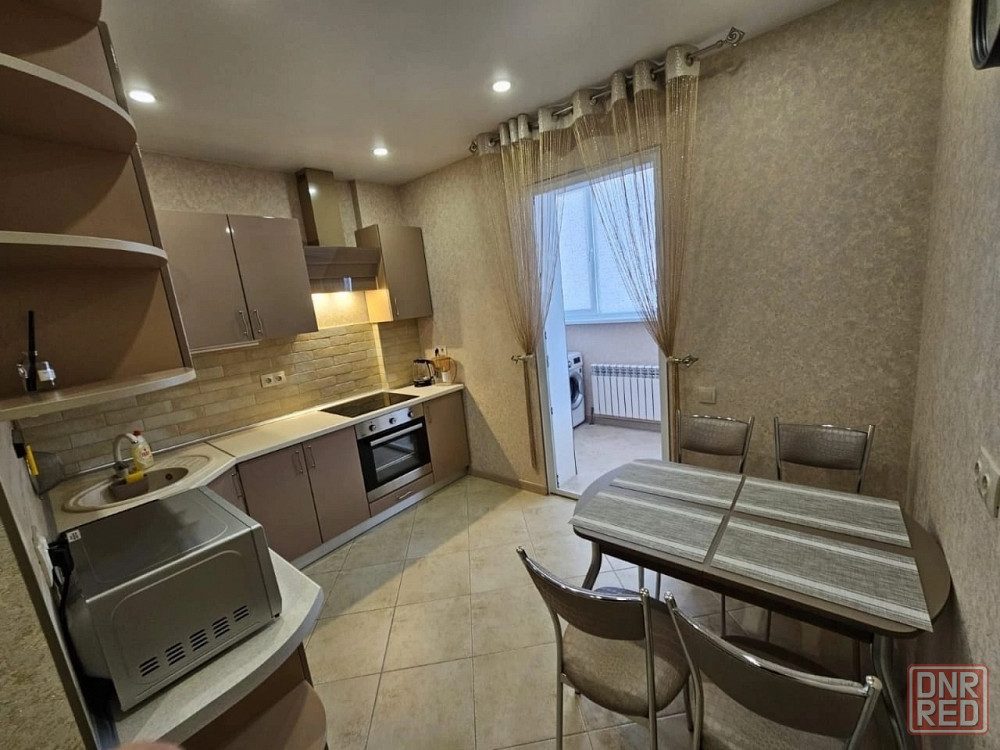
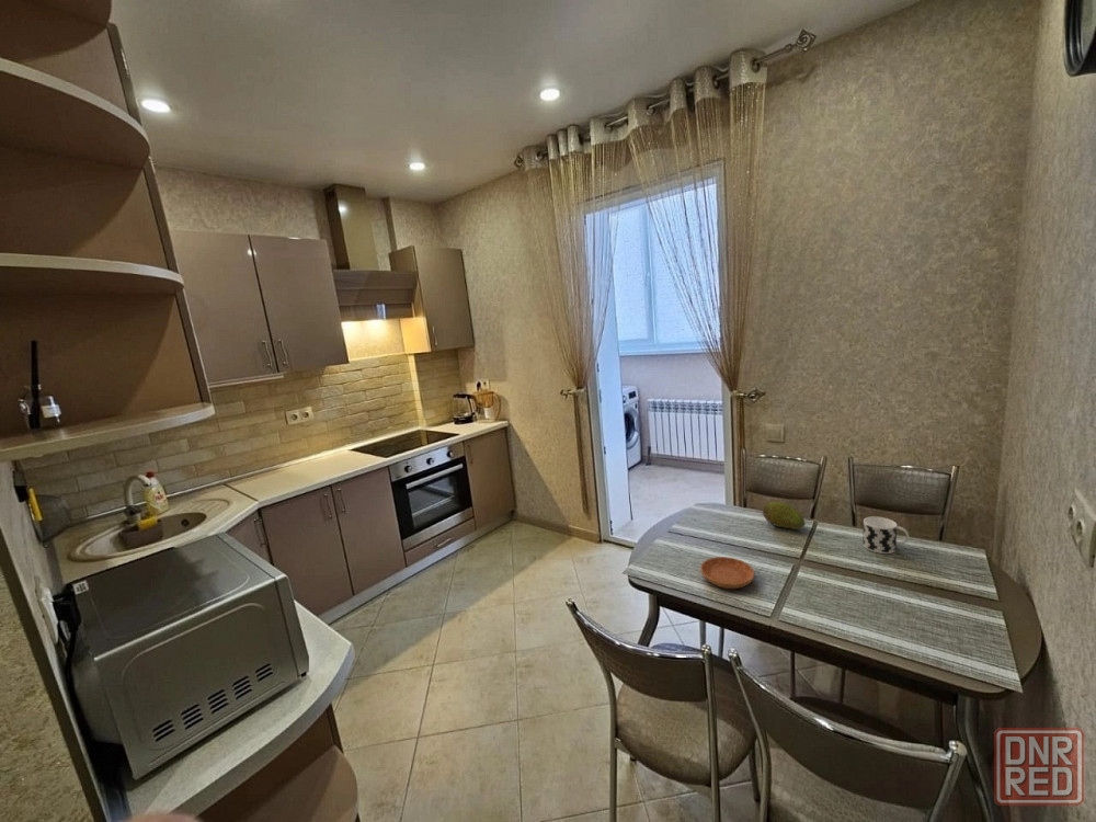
+ fruit (784, 514)
+ saucer (727, 573)
+ cup (884, 535)
